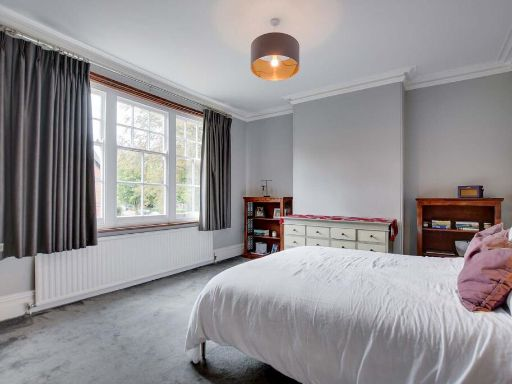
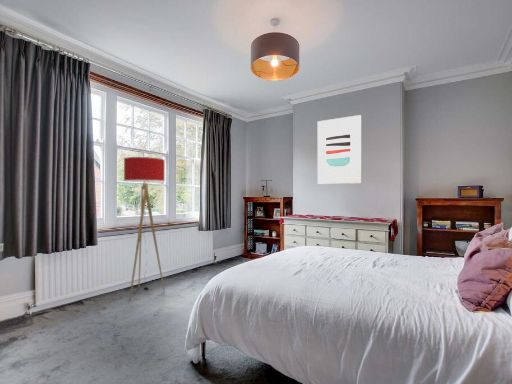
+ floor lamp (145, 224)
+ wall art (338, 151)
